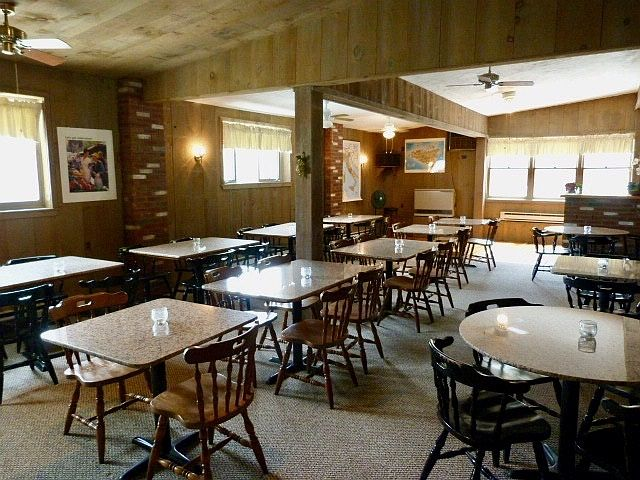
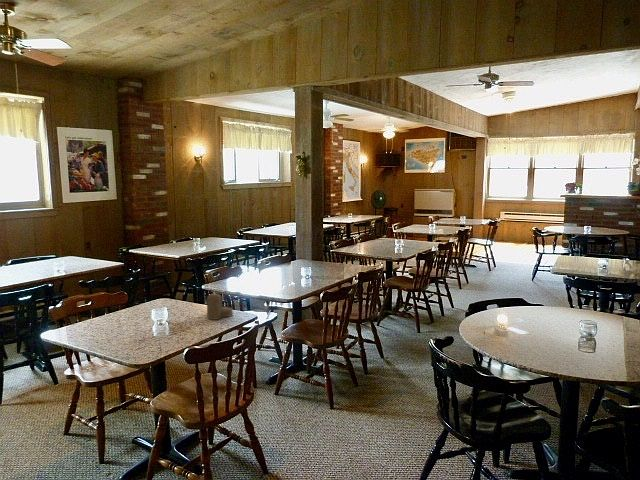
+ candle (217, 303)
